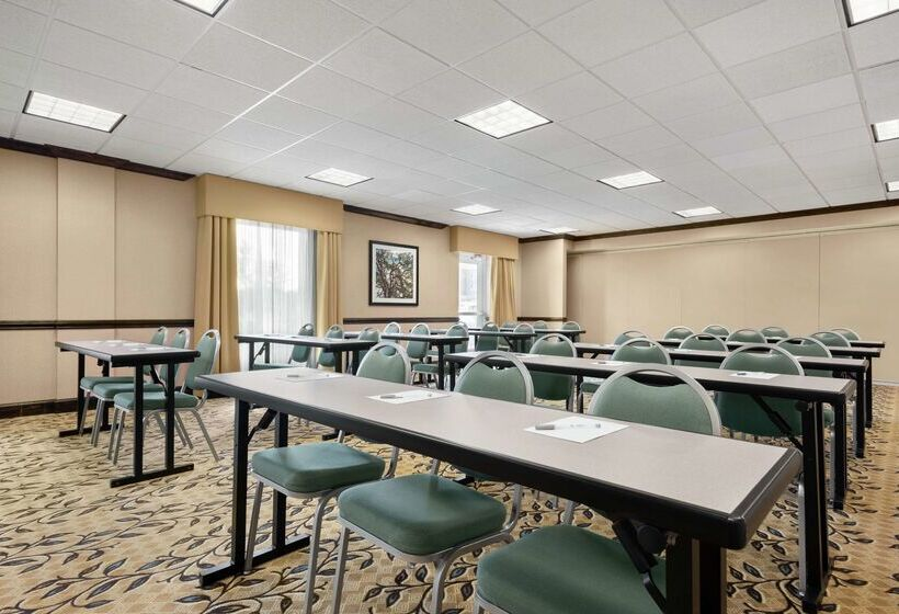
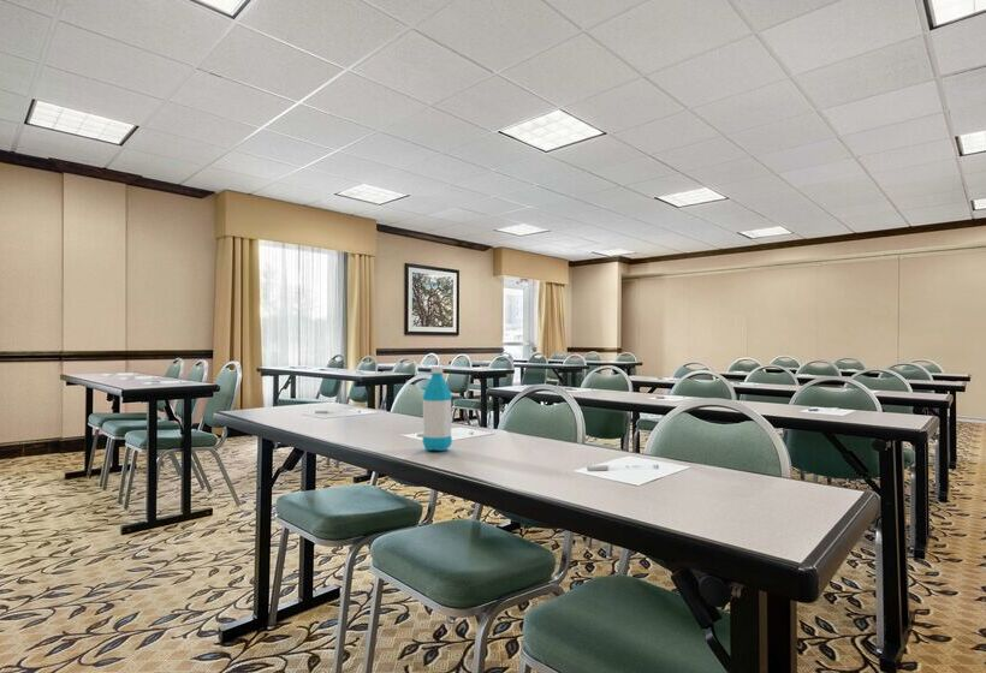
+ water bottle (436, 407)
